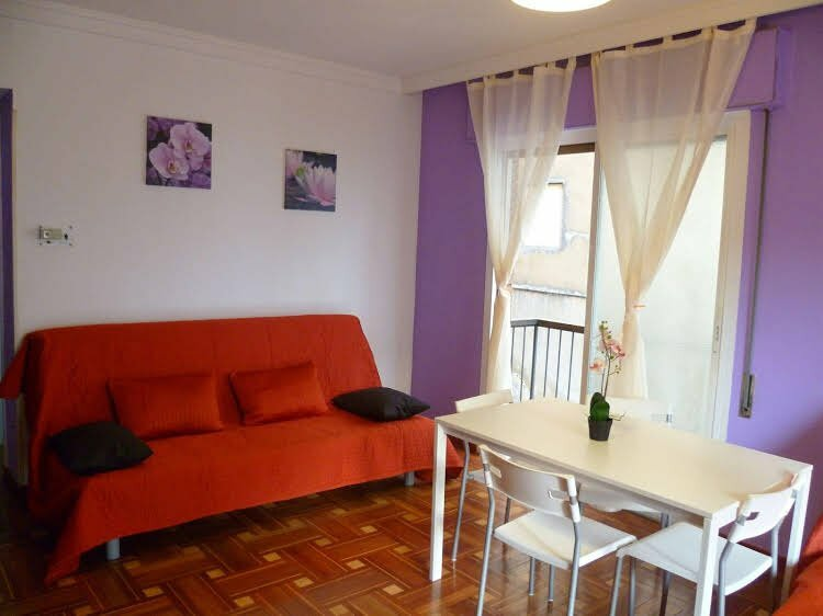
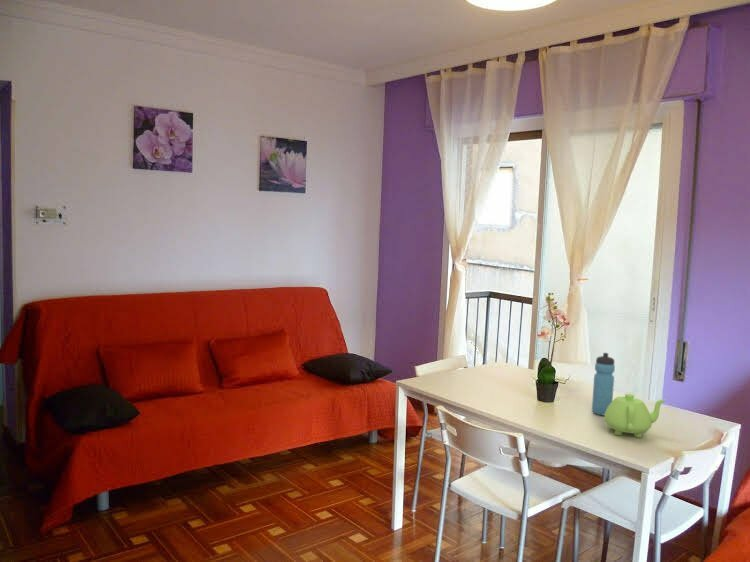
+ water bottle (603, 383)
+ teapot (634, 415)
